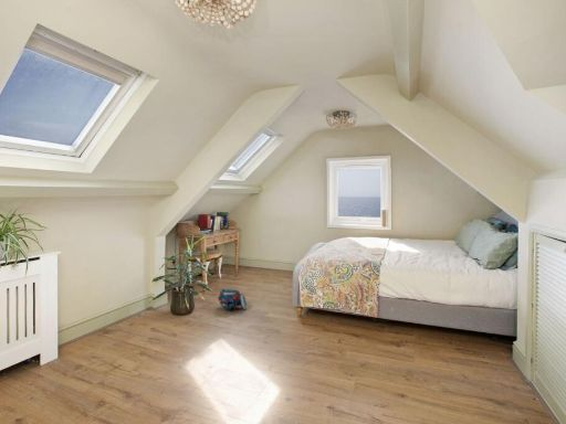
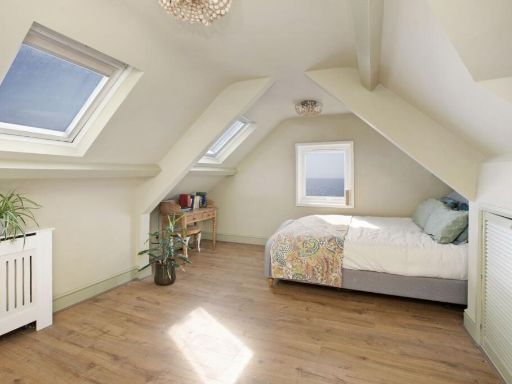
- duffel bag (231, 298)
